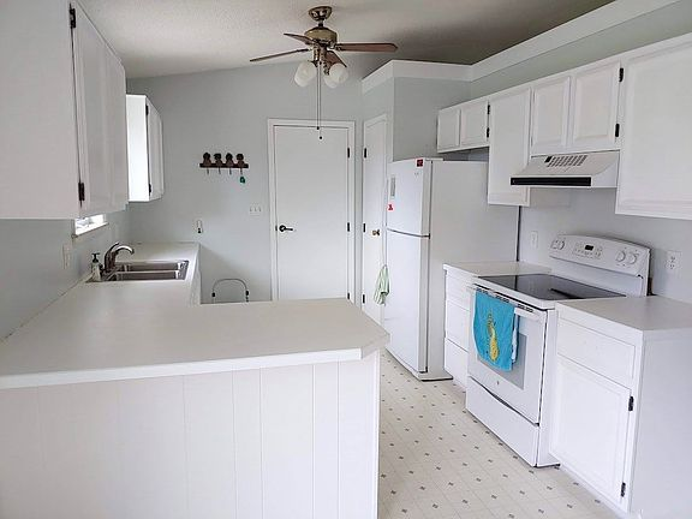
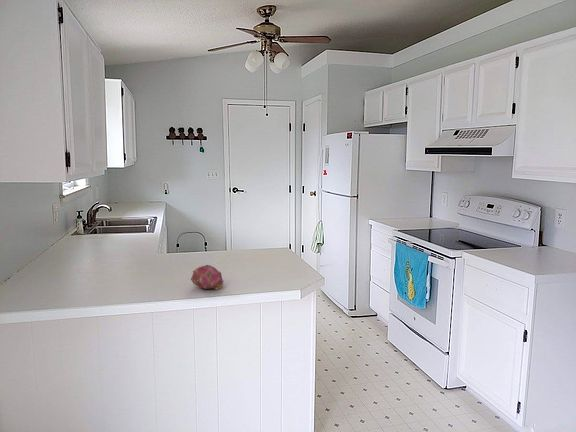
+ fruit (207, 276)
